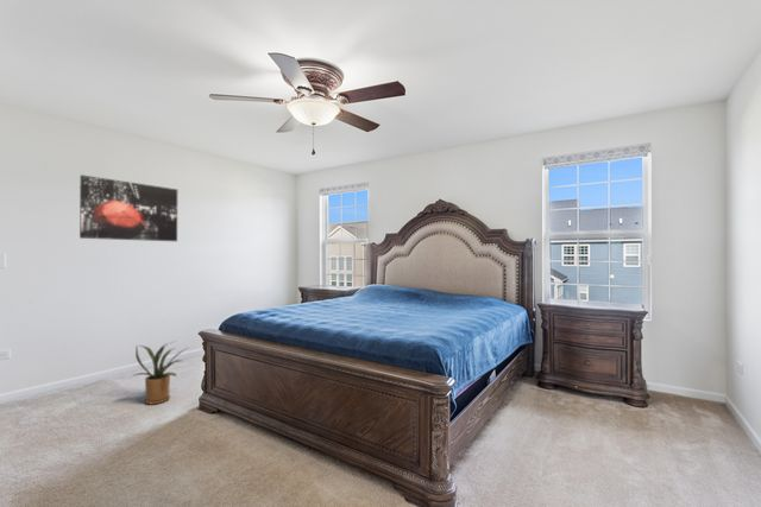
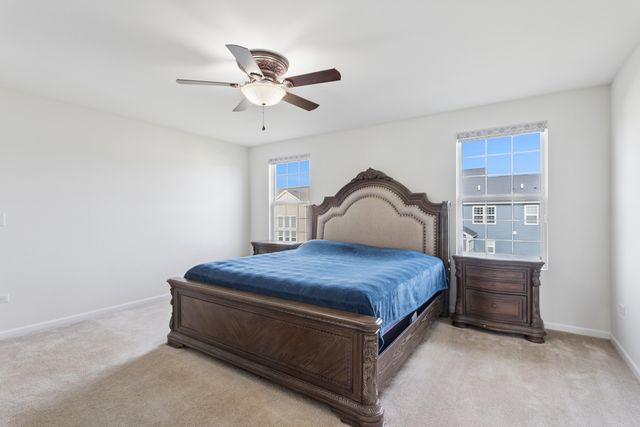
- house plant (161, 368)
- wall art (133, 211)
